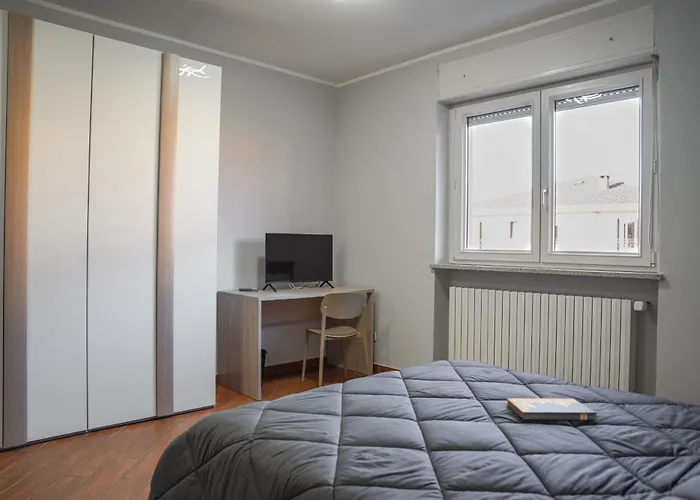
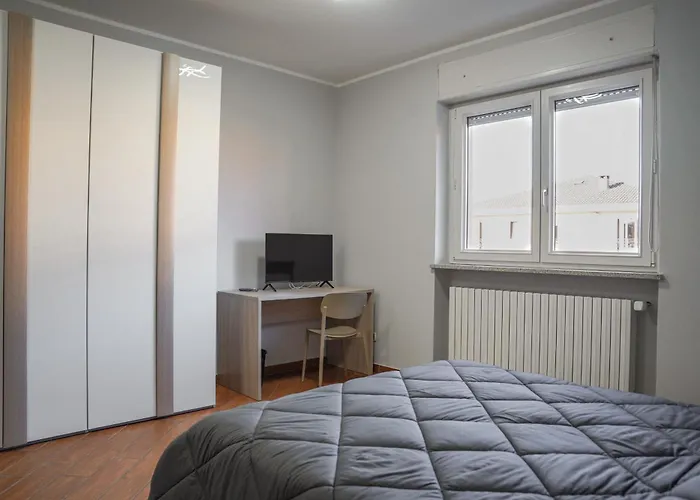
- hardcover book (549, 408)
